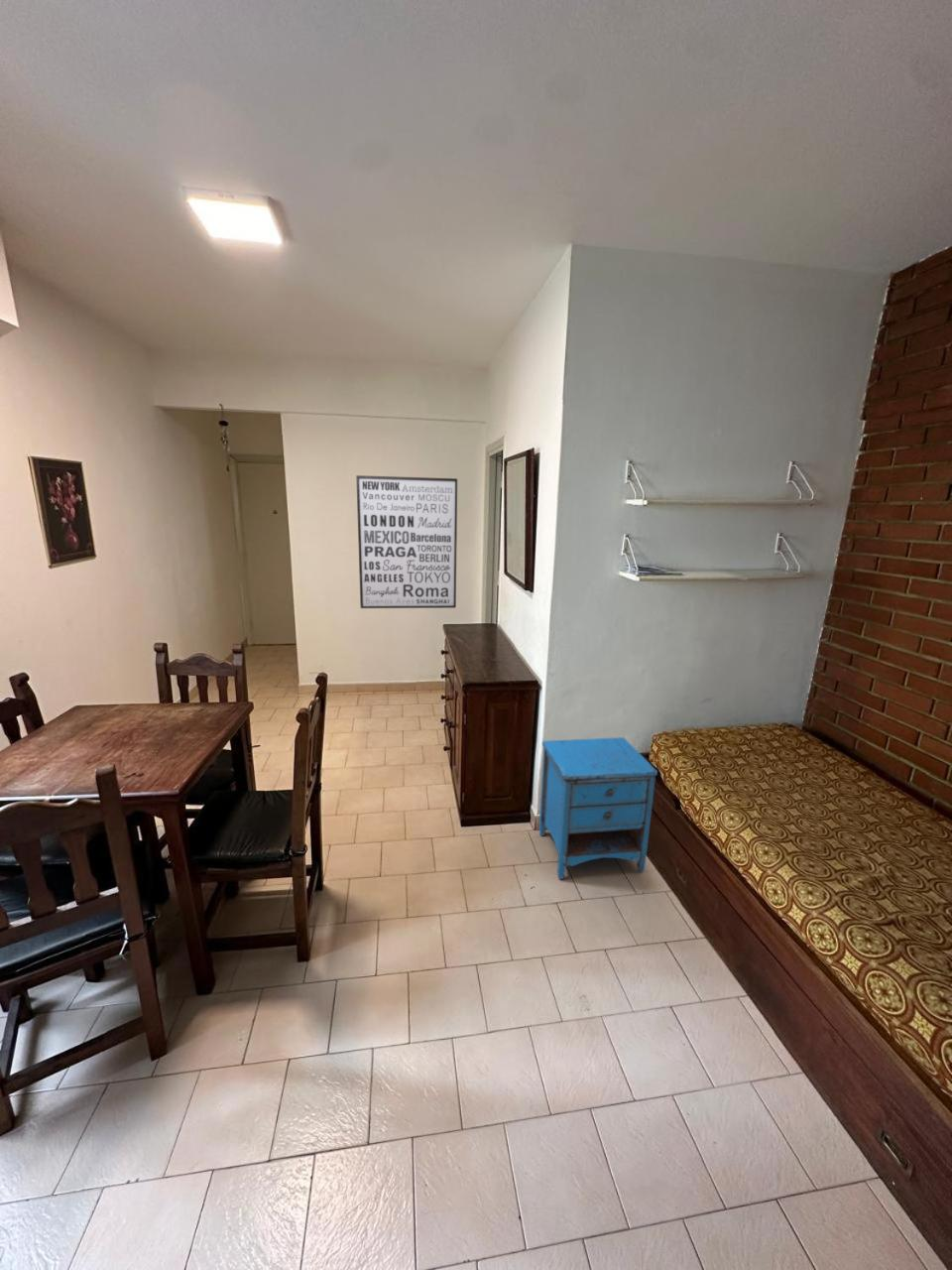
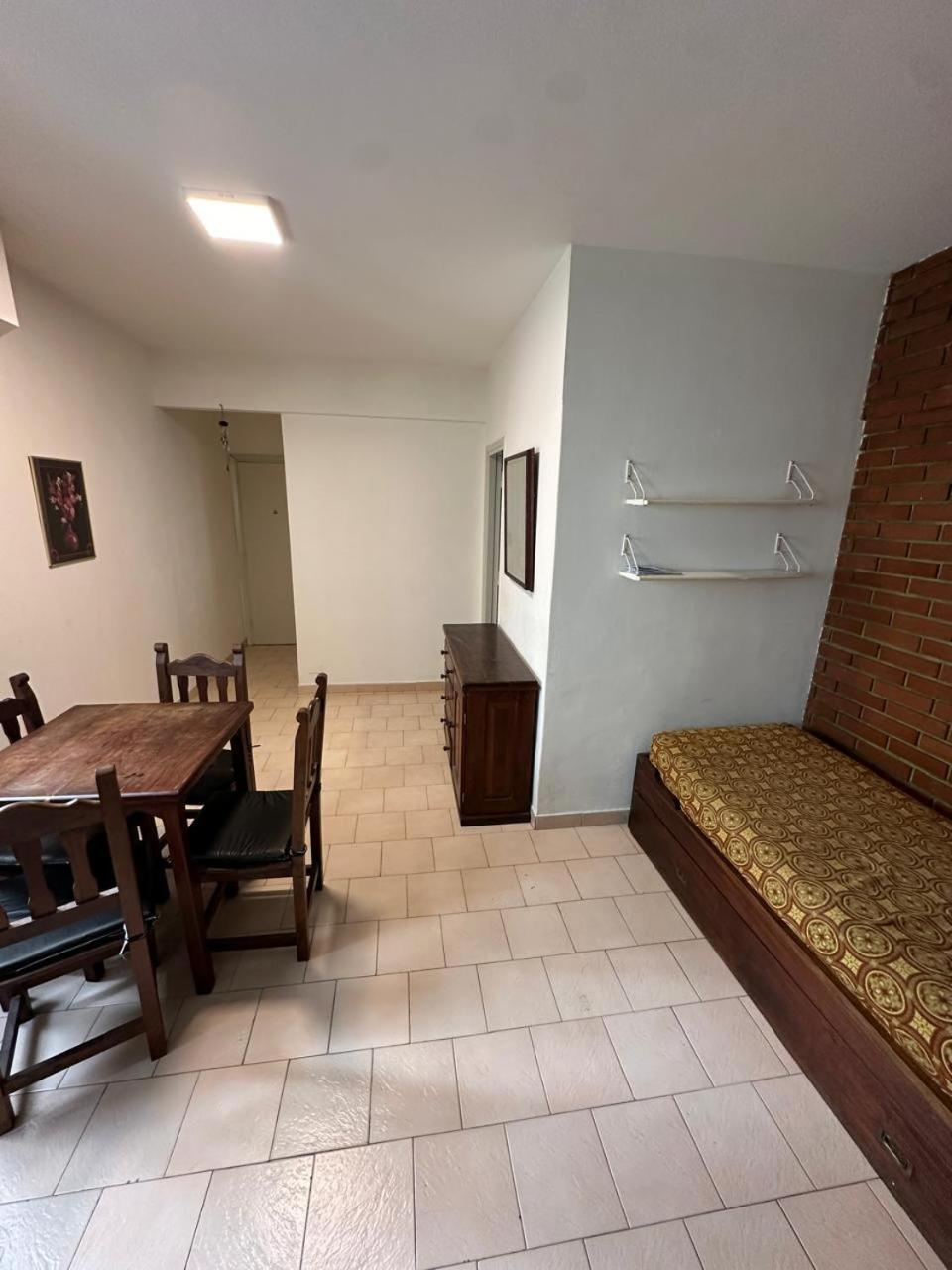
- nightstand (592, 805)
- wall art (408, 544)
